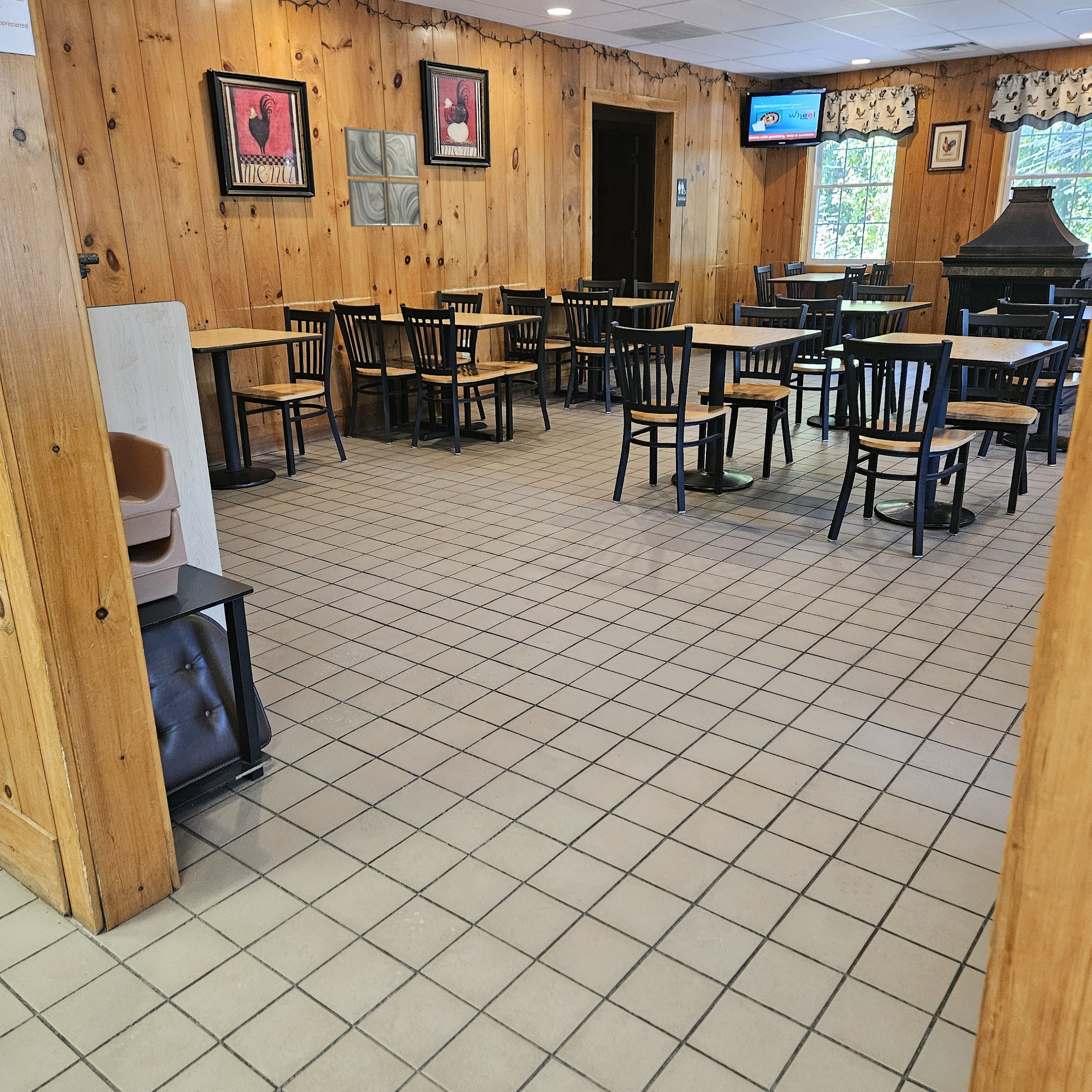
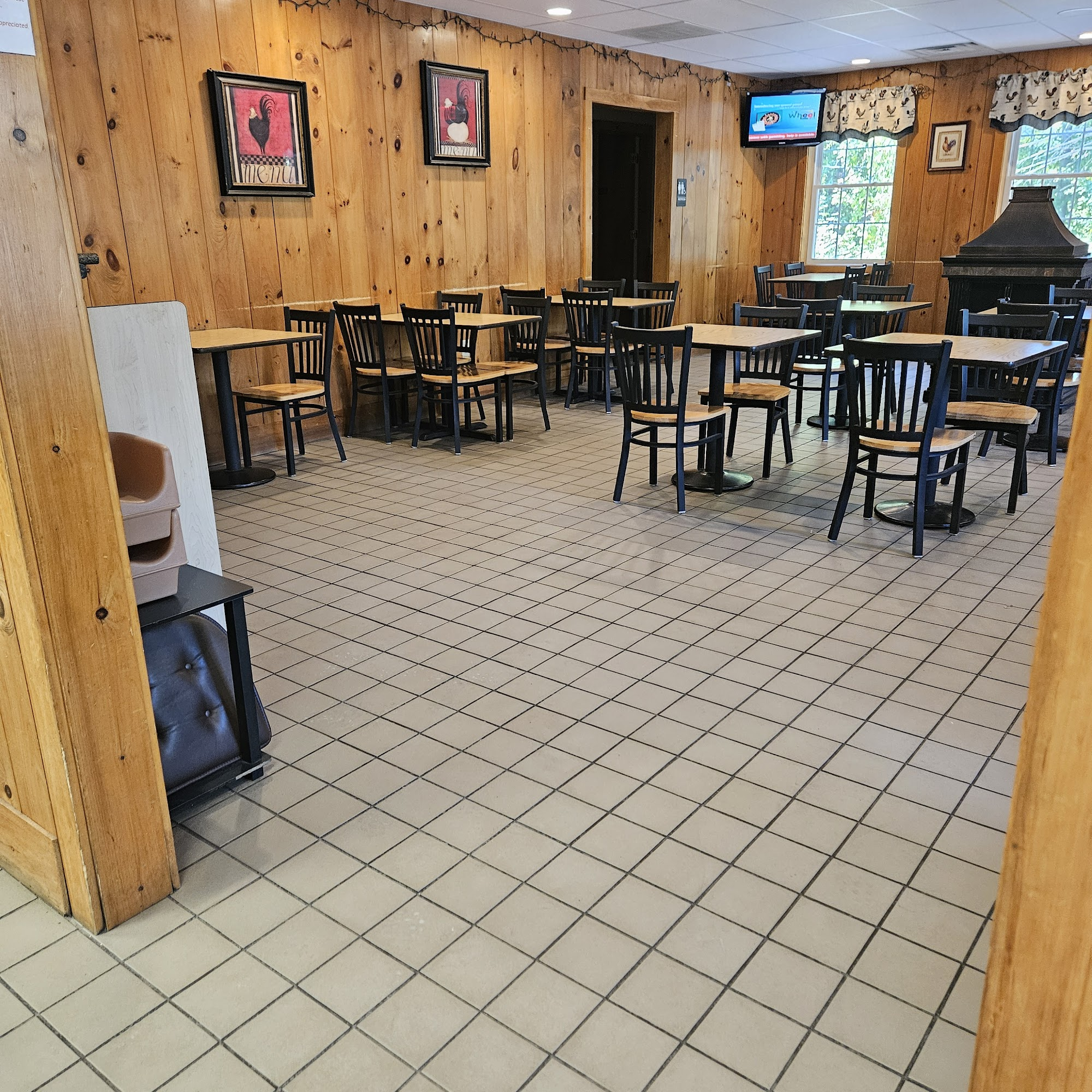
- wall art (384, 180)
